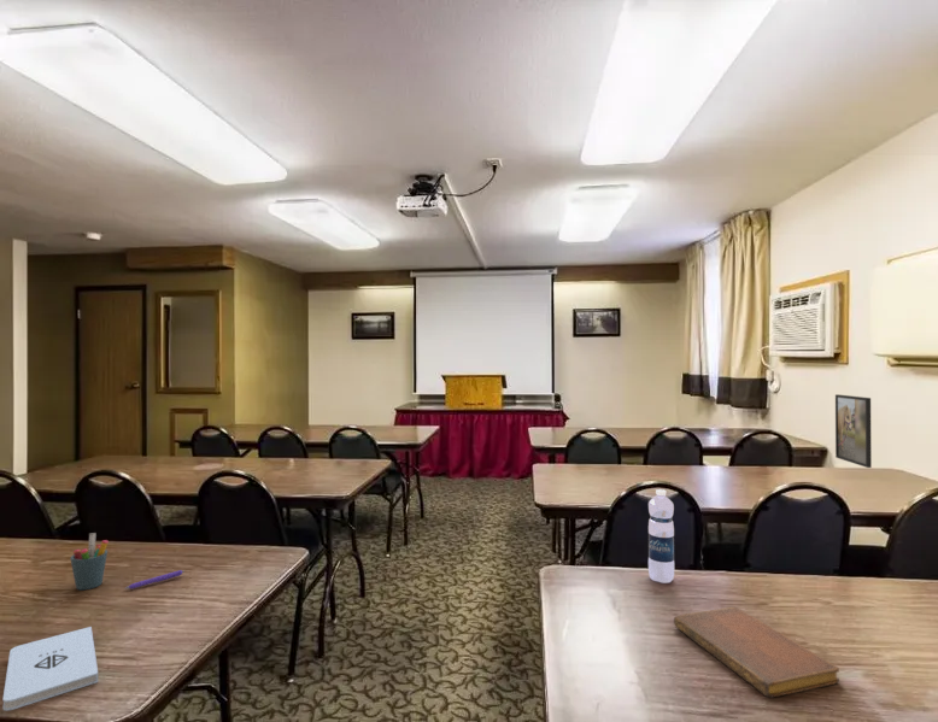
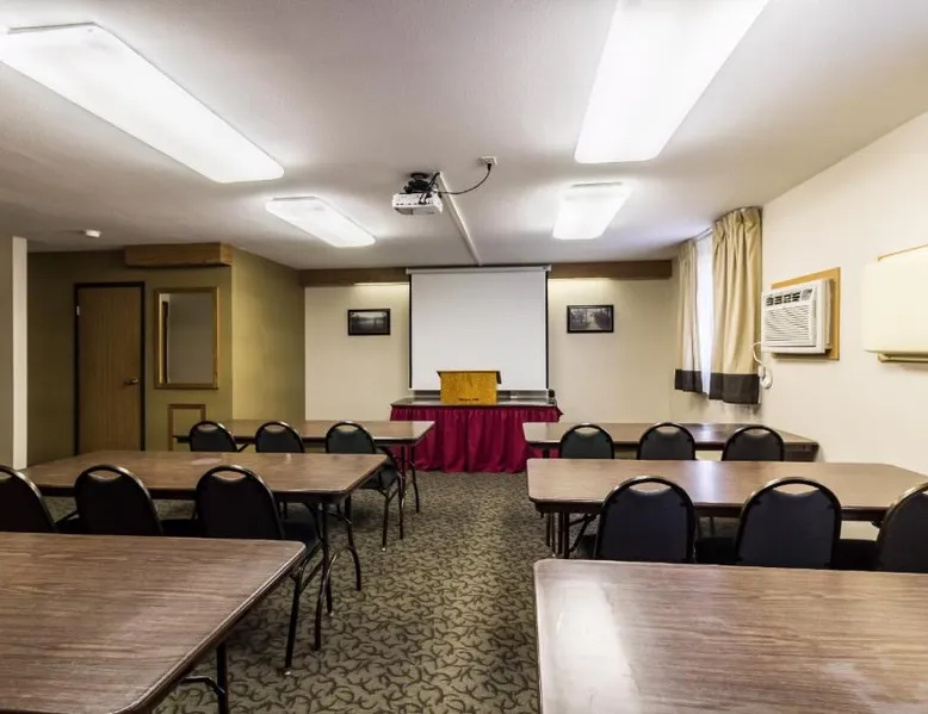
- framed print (851, 429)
- water bottle (661, 534)
- notepad (52, 664)
- notebook (749, 645)
- pen (154, 579)
- pen holder (89, 560)
